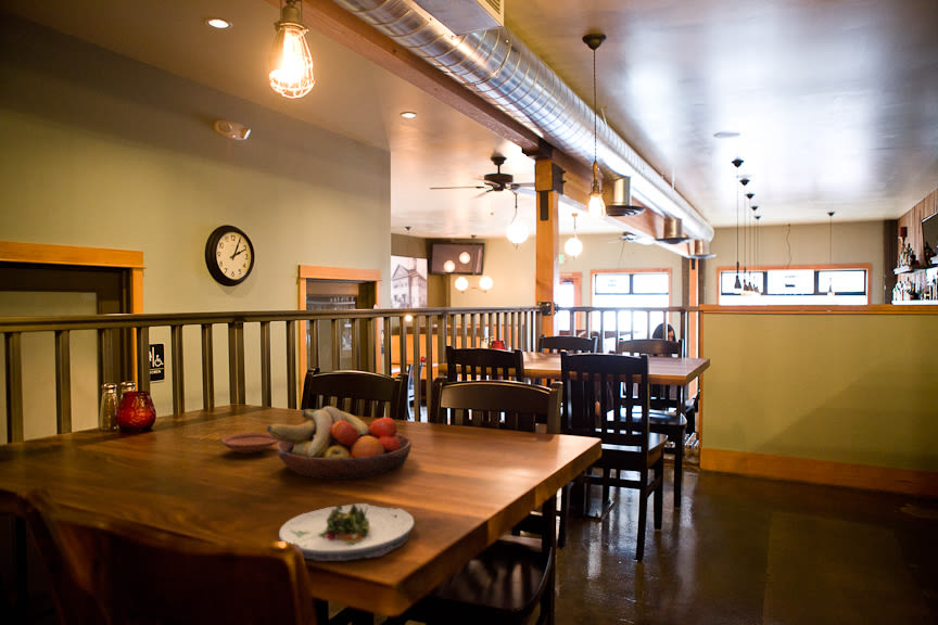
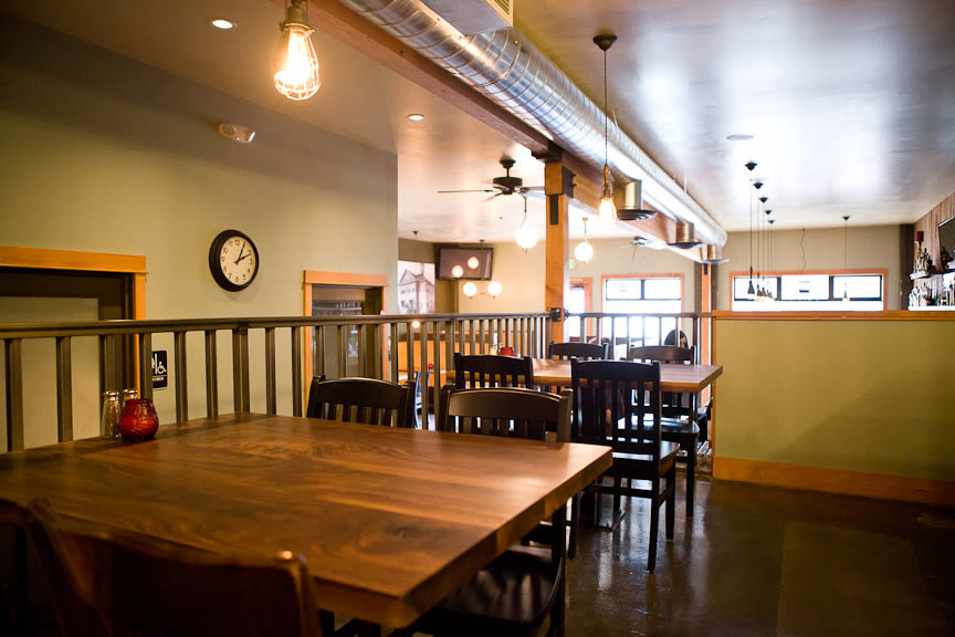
- fruit bowl (344, 436)
- salad plate (346, 521)
- plate (251, 444)
